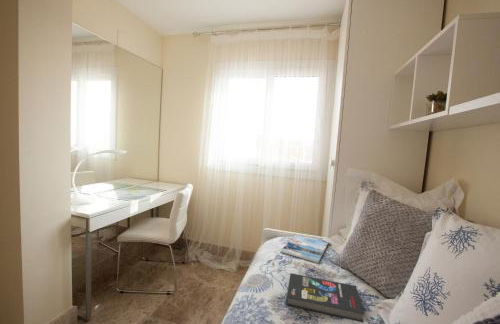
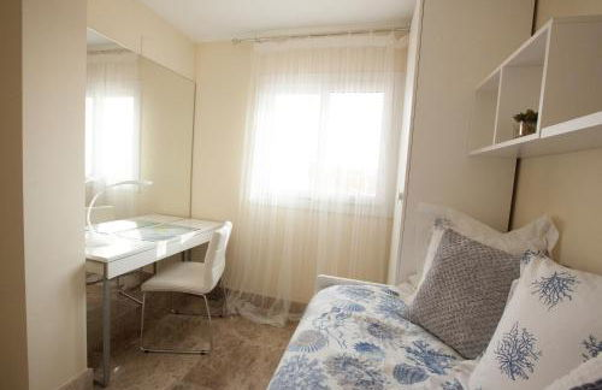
- magazine (305, 247)
- book (322, 294)
